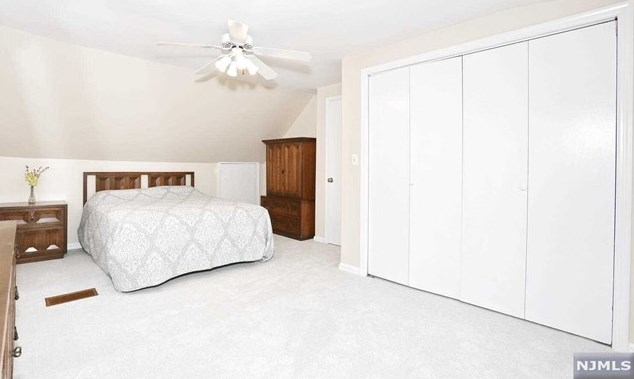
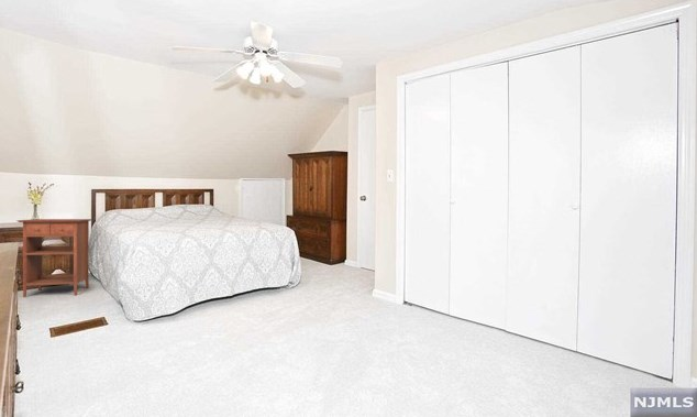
+ nightstand (56, 253)
